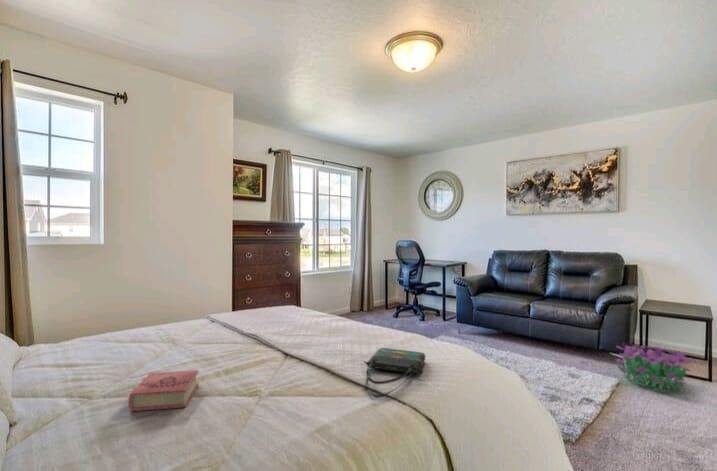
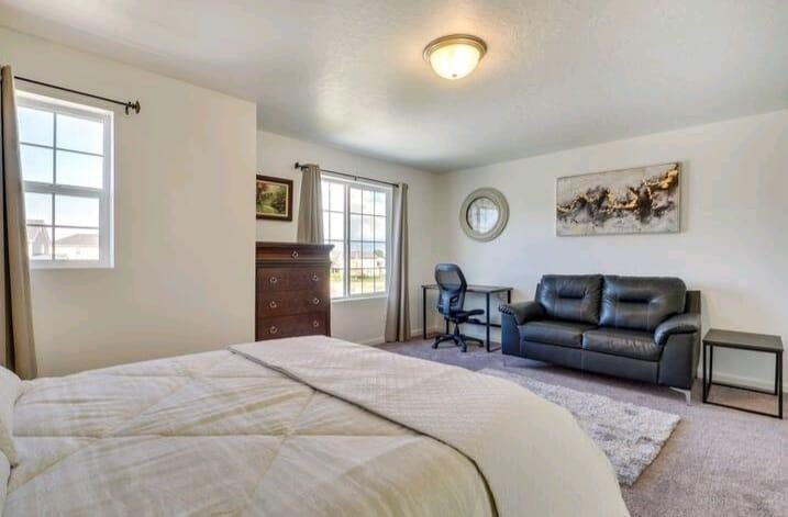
- book (165, 389)
- decorative plant (652, 365)
- tote bag (391, 368)
